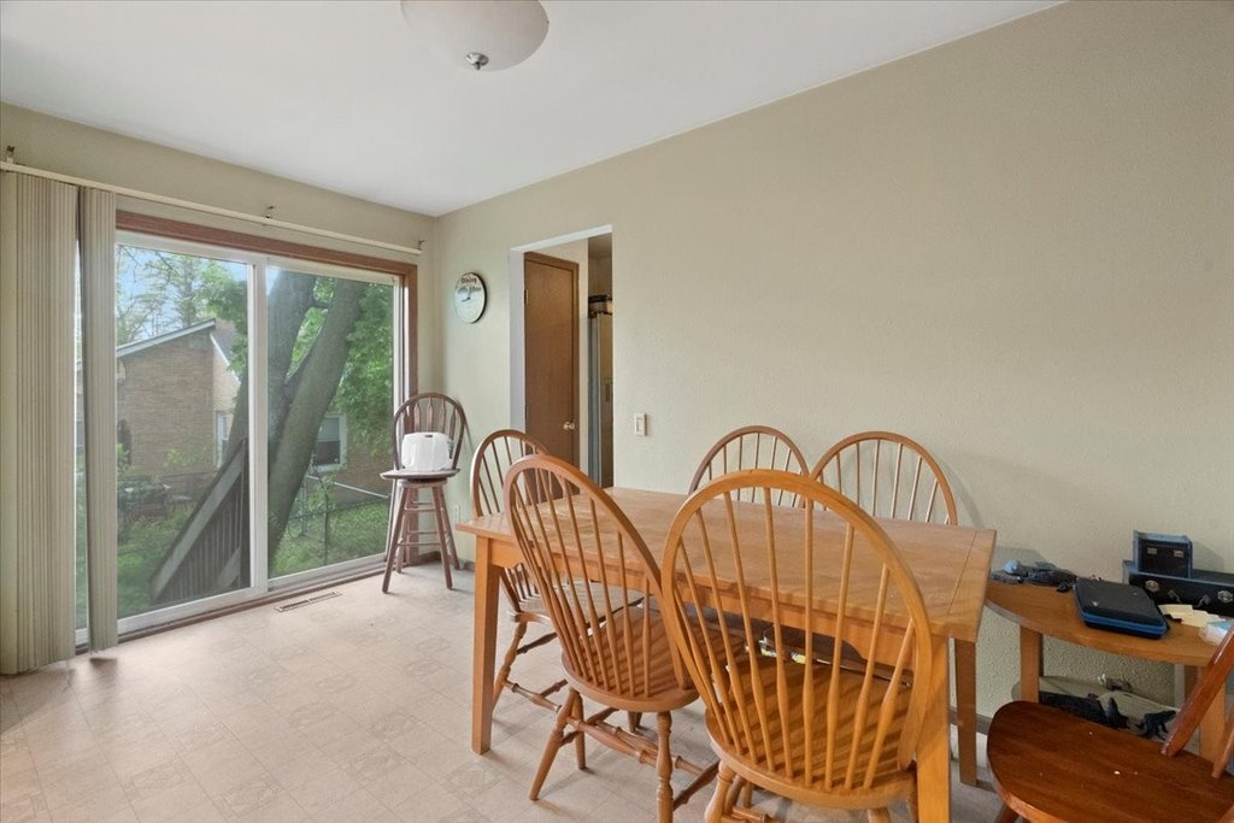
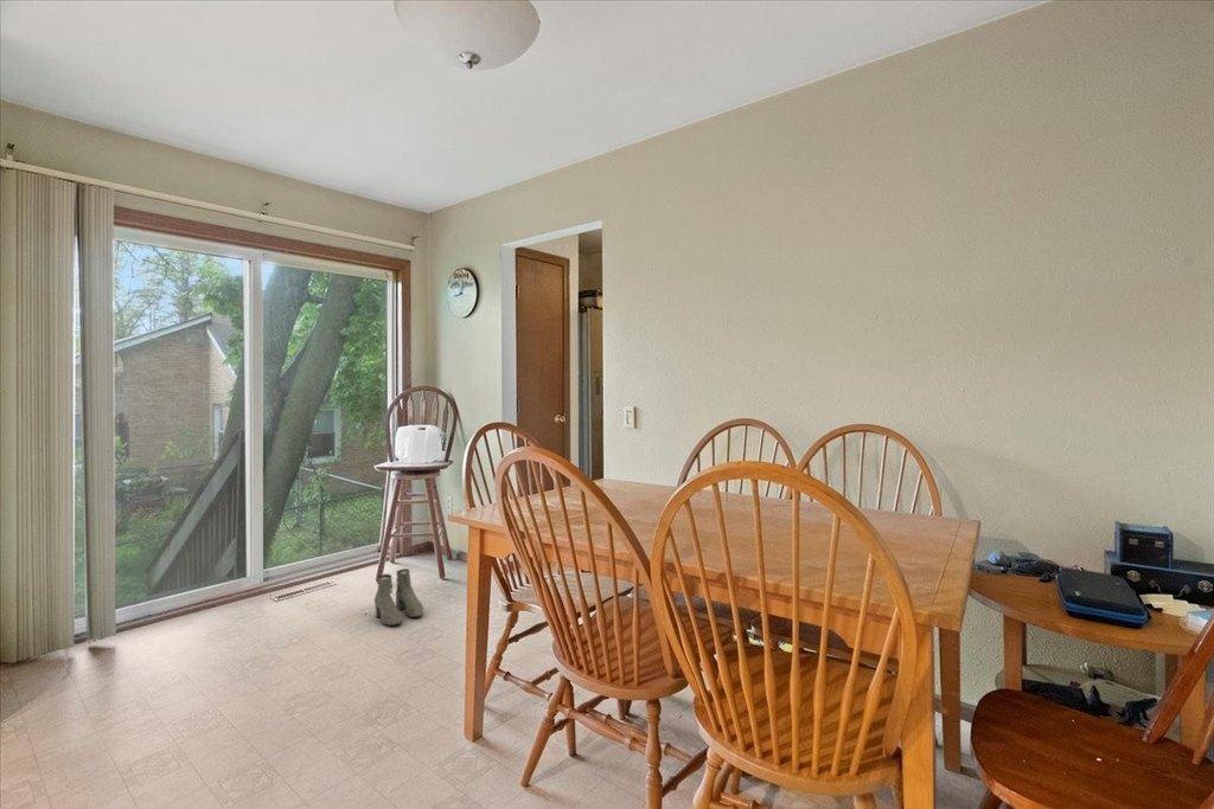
+ boots (398, 595)
